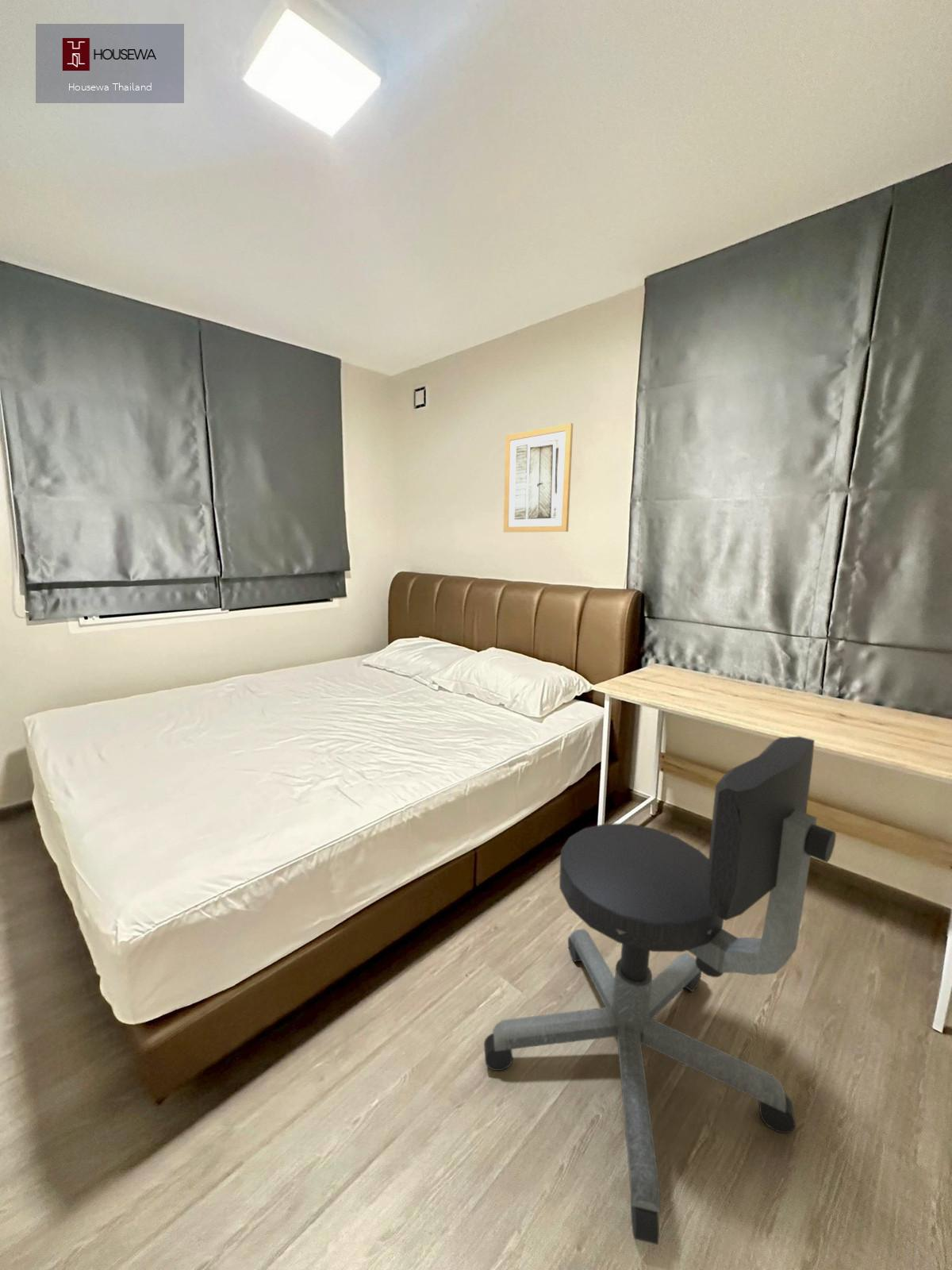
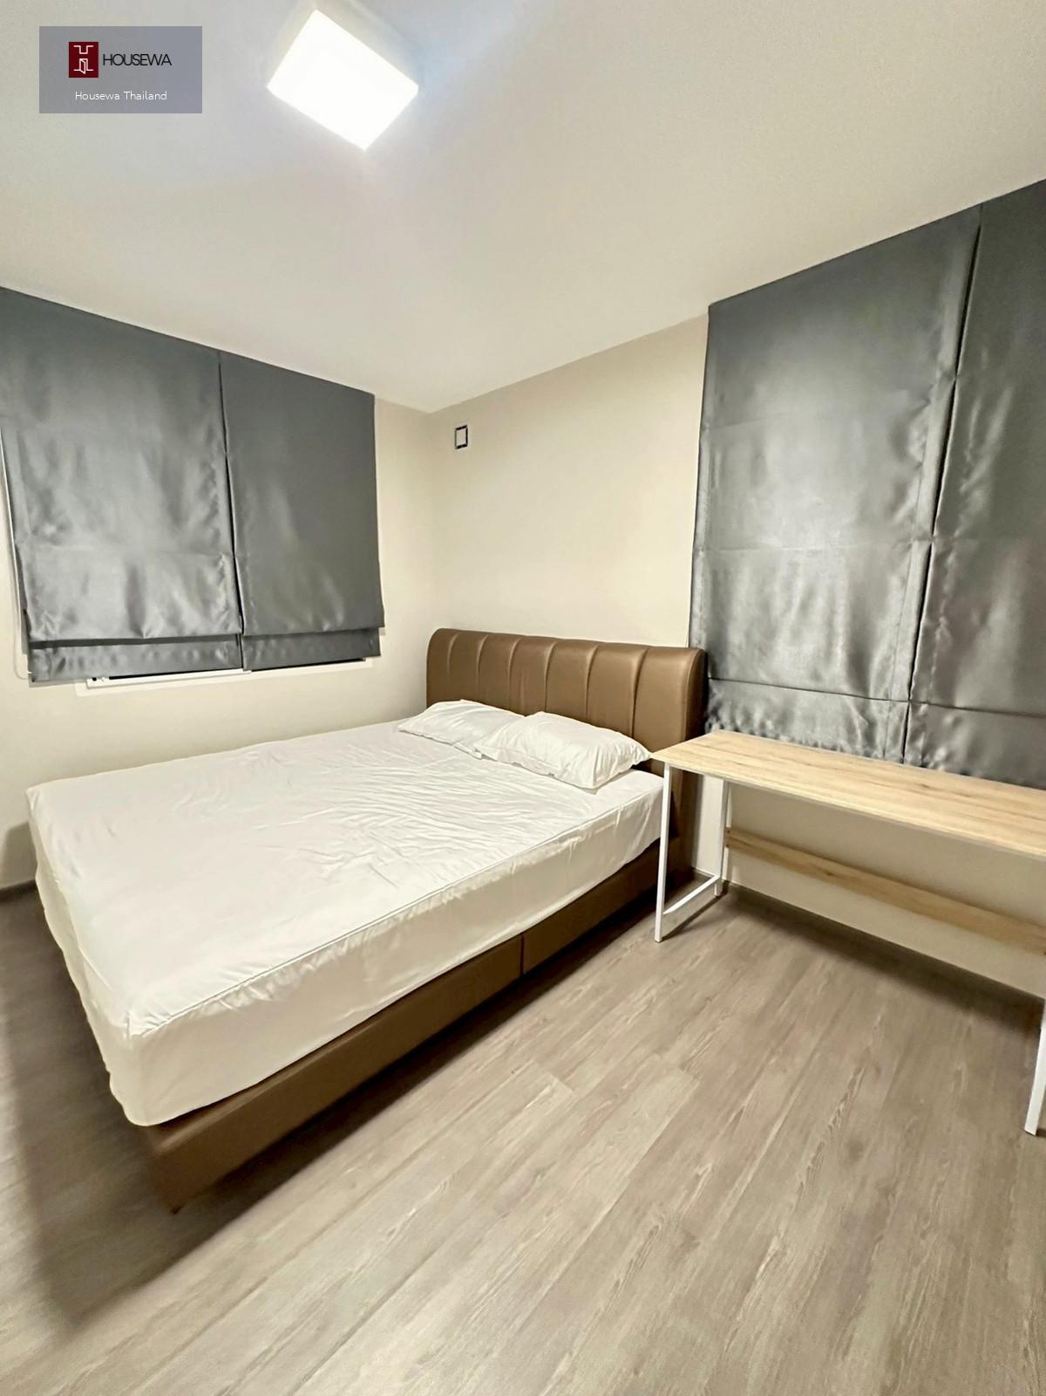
- office chair (651, 898)
- wall art (536, 482)
